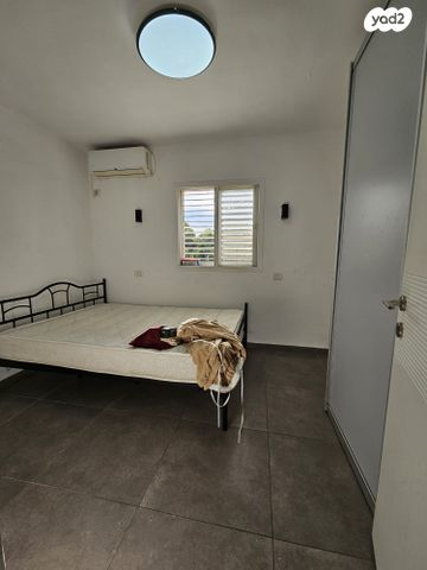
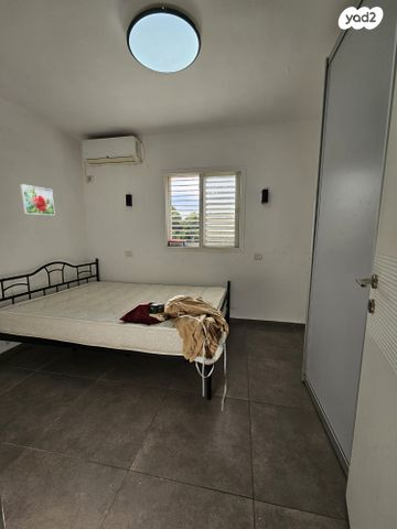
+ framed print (39, 201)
